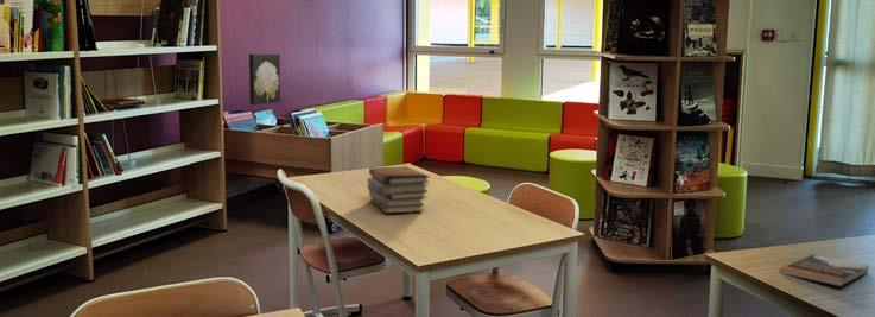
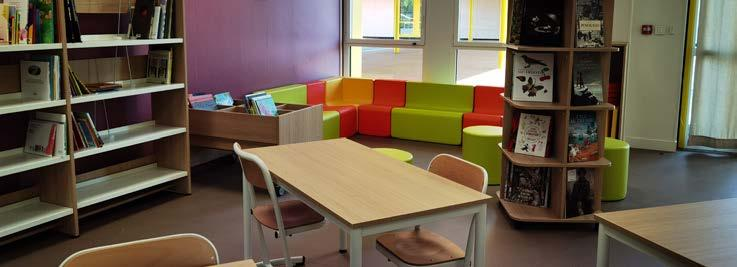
- wall art (265, 78)
- book (824, 268)
- book stack (397, 189)
